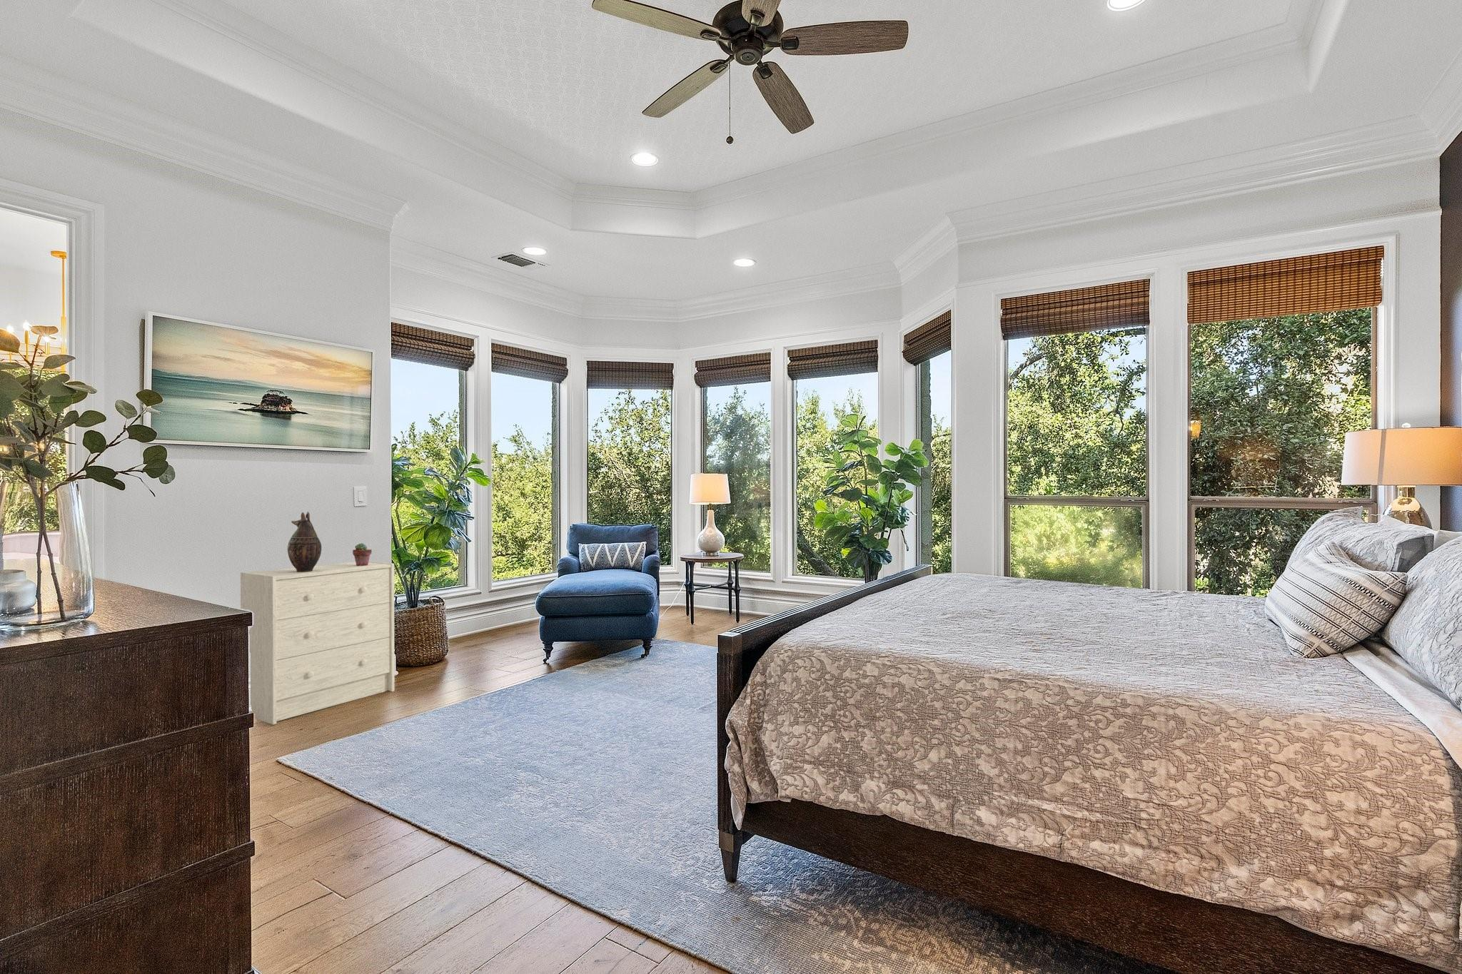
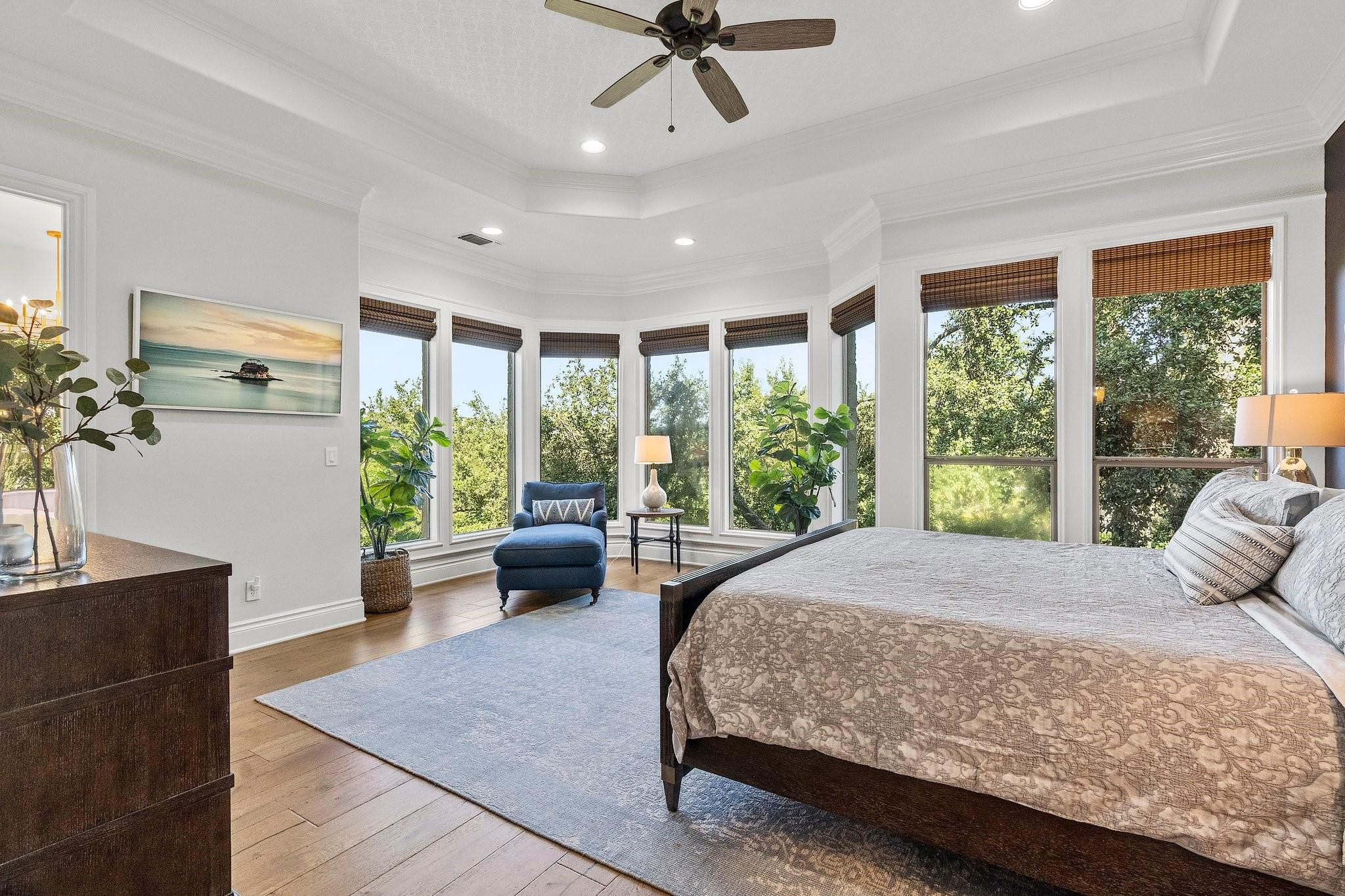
- potted succulent (362, 553)
- decorative vase (304, 540)
- dresser (322, 635)
